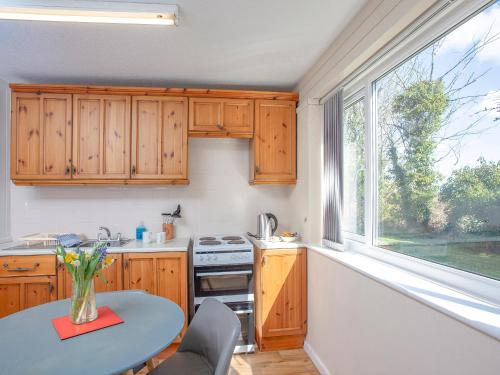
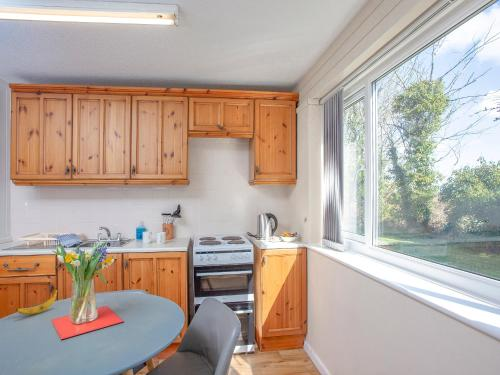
+ banana (39, 305)
